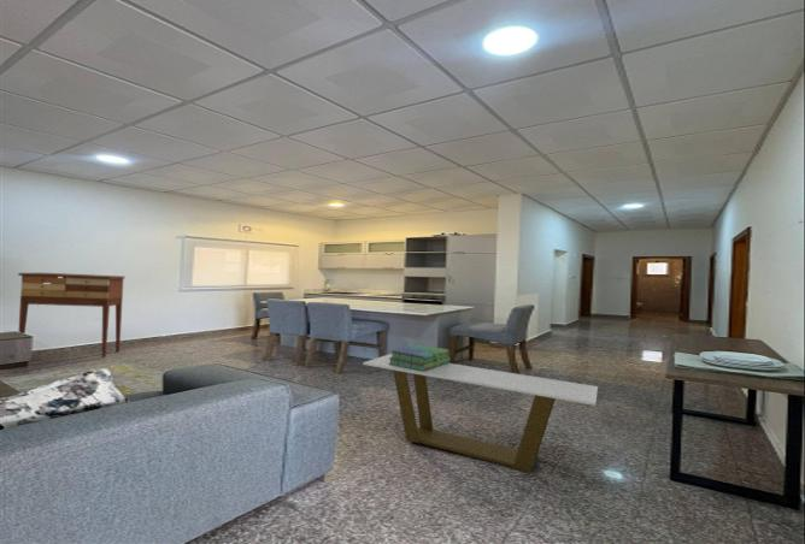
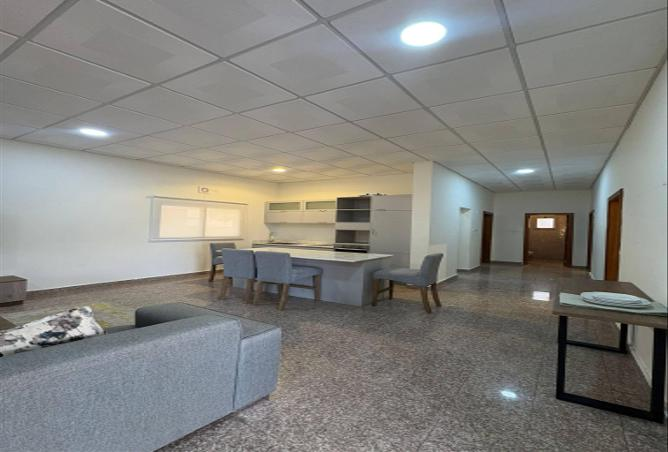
- stack of books (419, 356)
- console table (72, 304)
- coffee table (465, 437)
